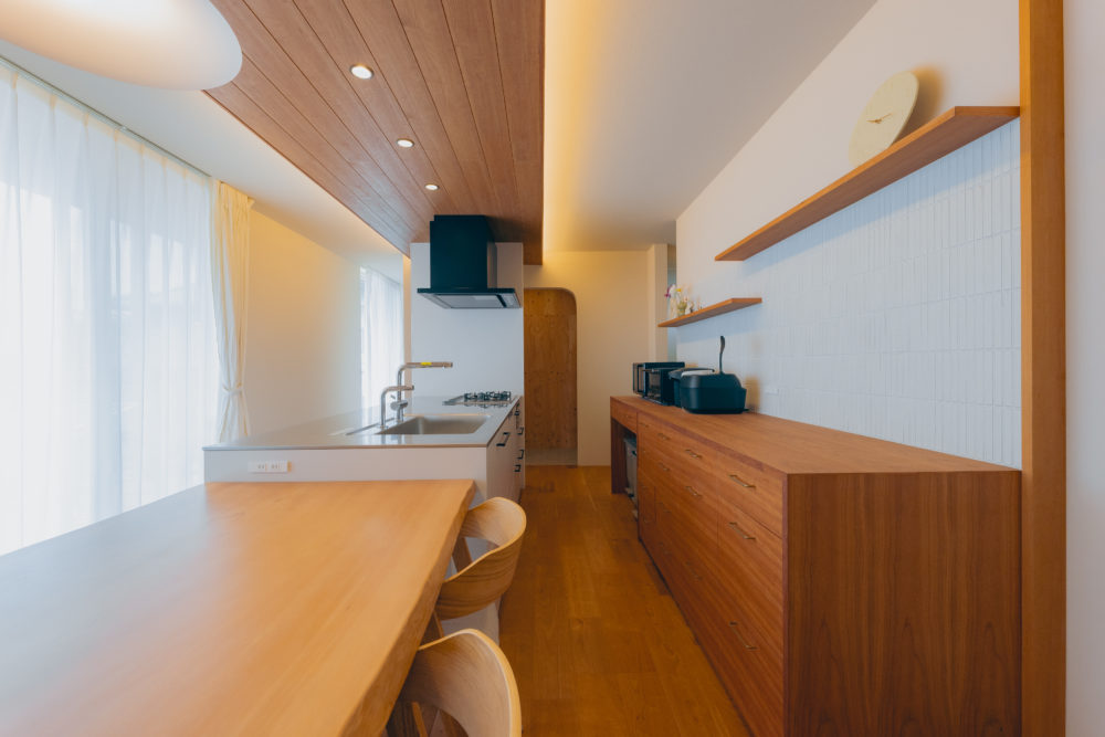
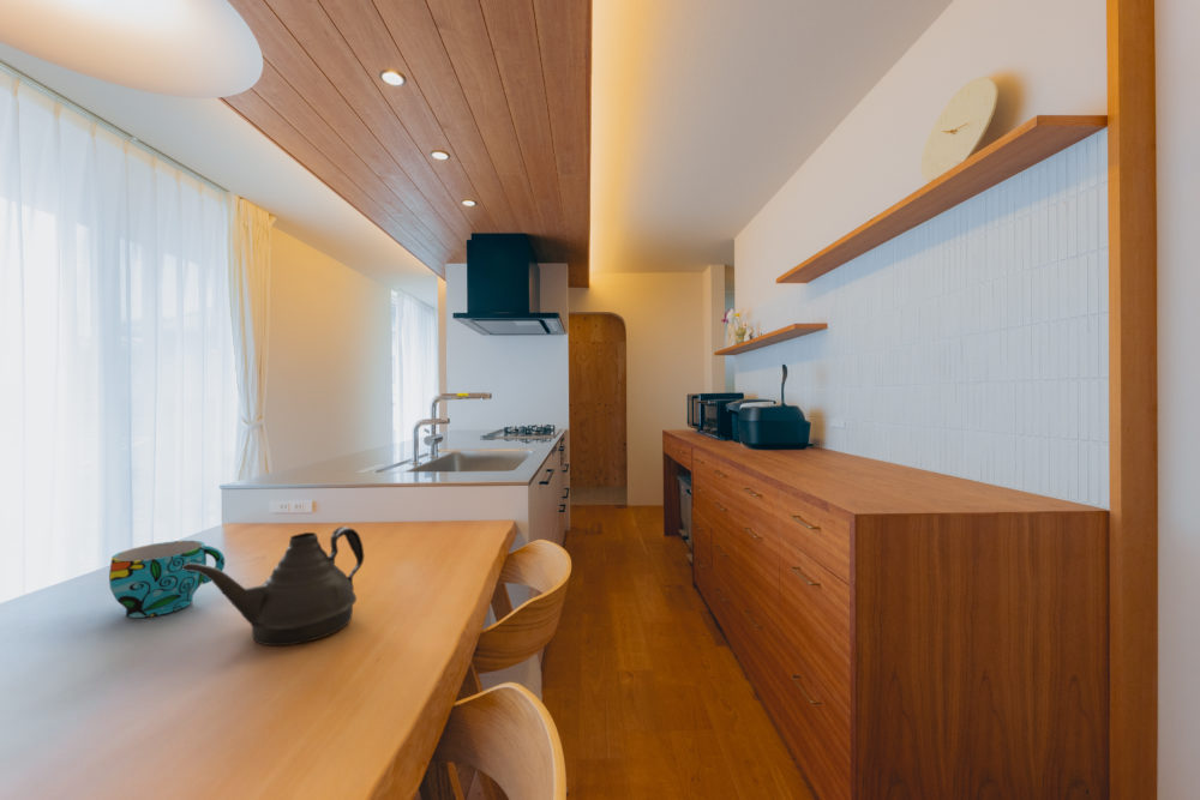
+ teapot (282, 584)
+ cup (166, 577)
